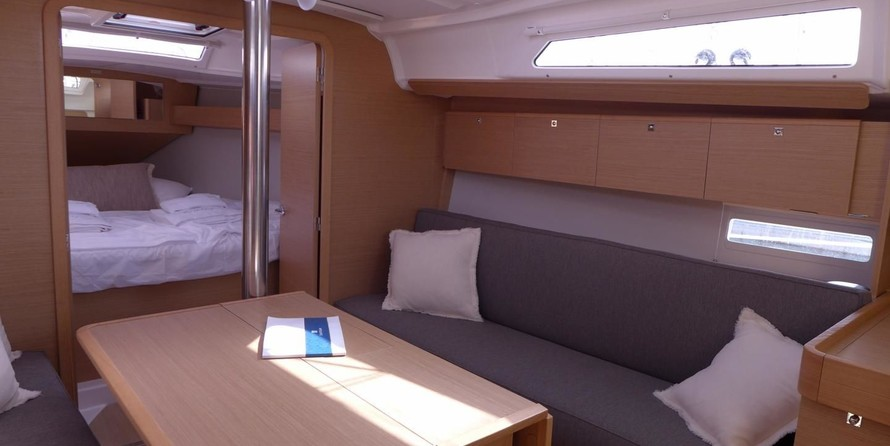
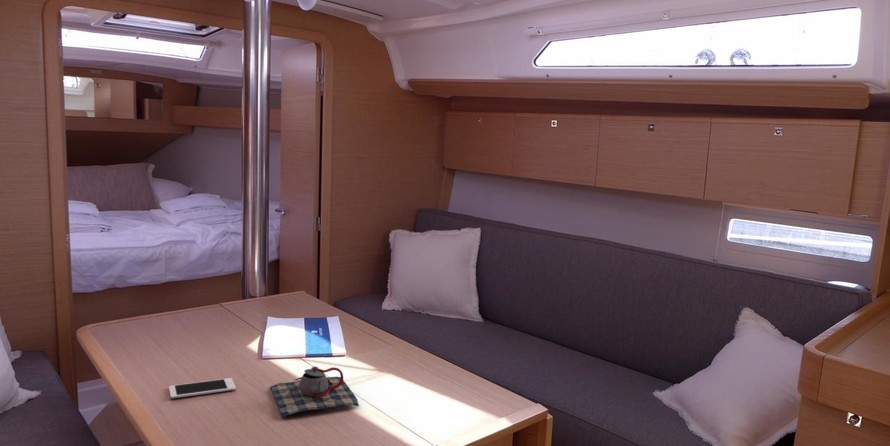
+ teapot (313, 381)
+ cell phone (202, 387)
